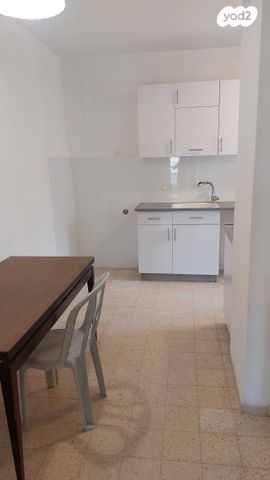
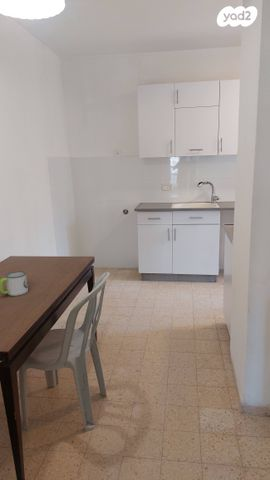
+ mug (13, 284)
